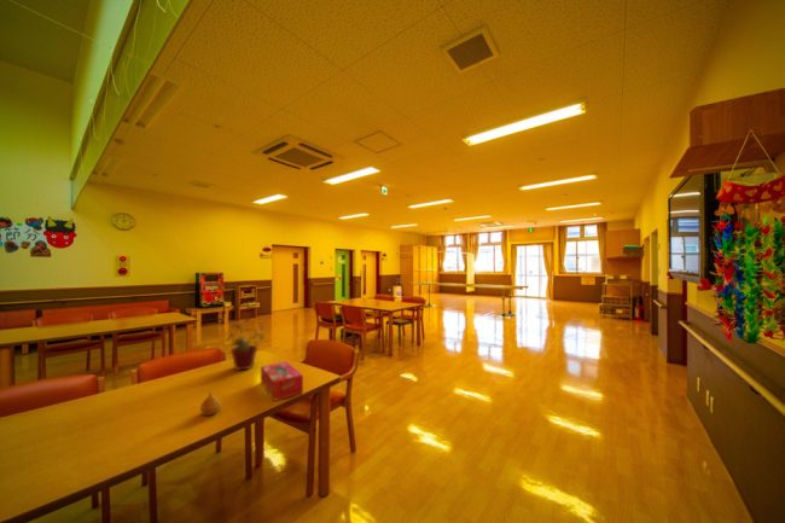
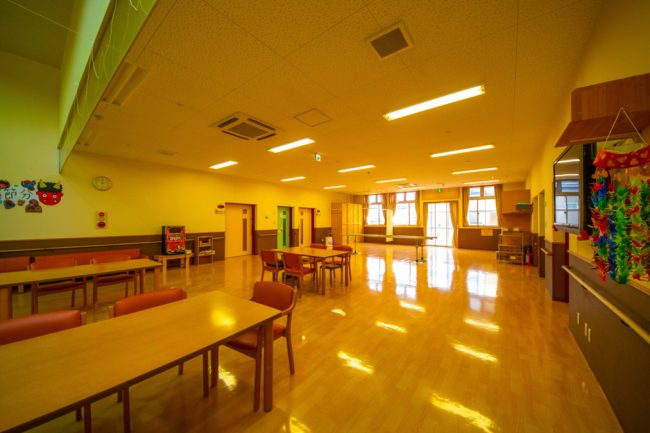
- potted plant (249, 343)
- fruit (210, 402)
- tissue box (280, 378)
